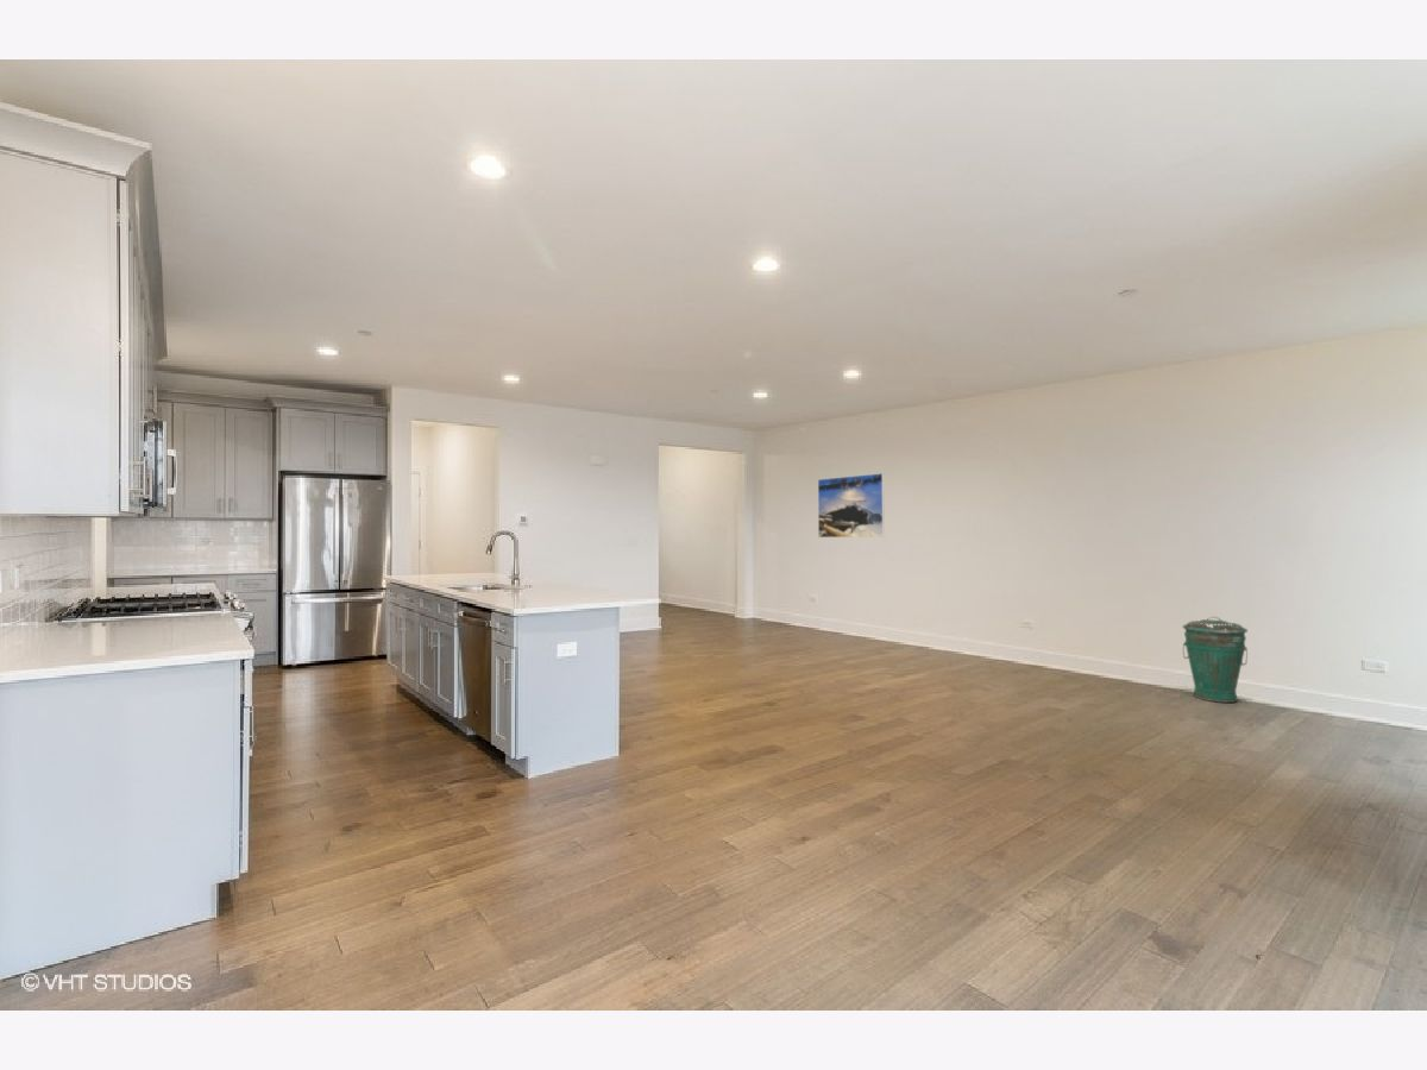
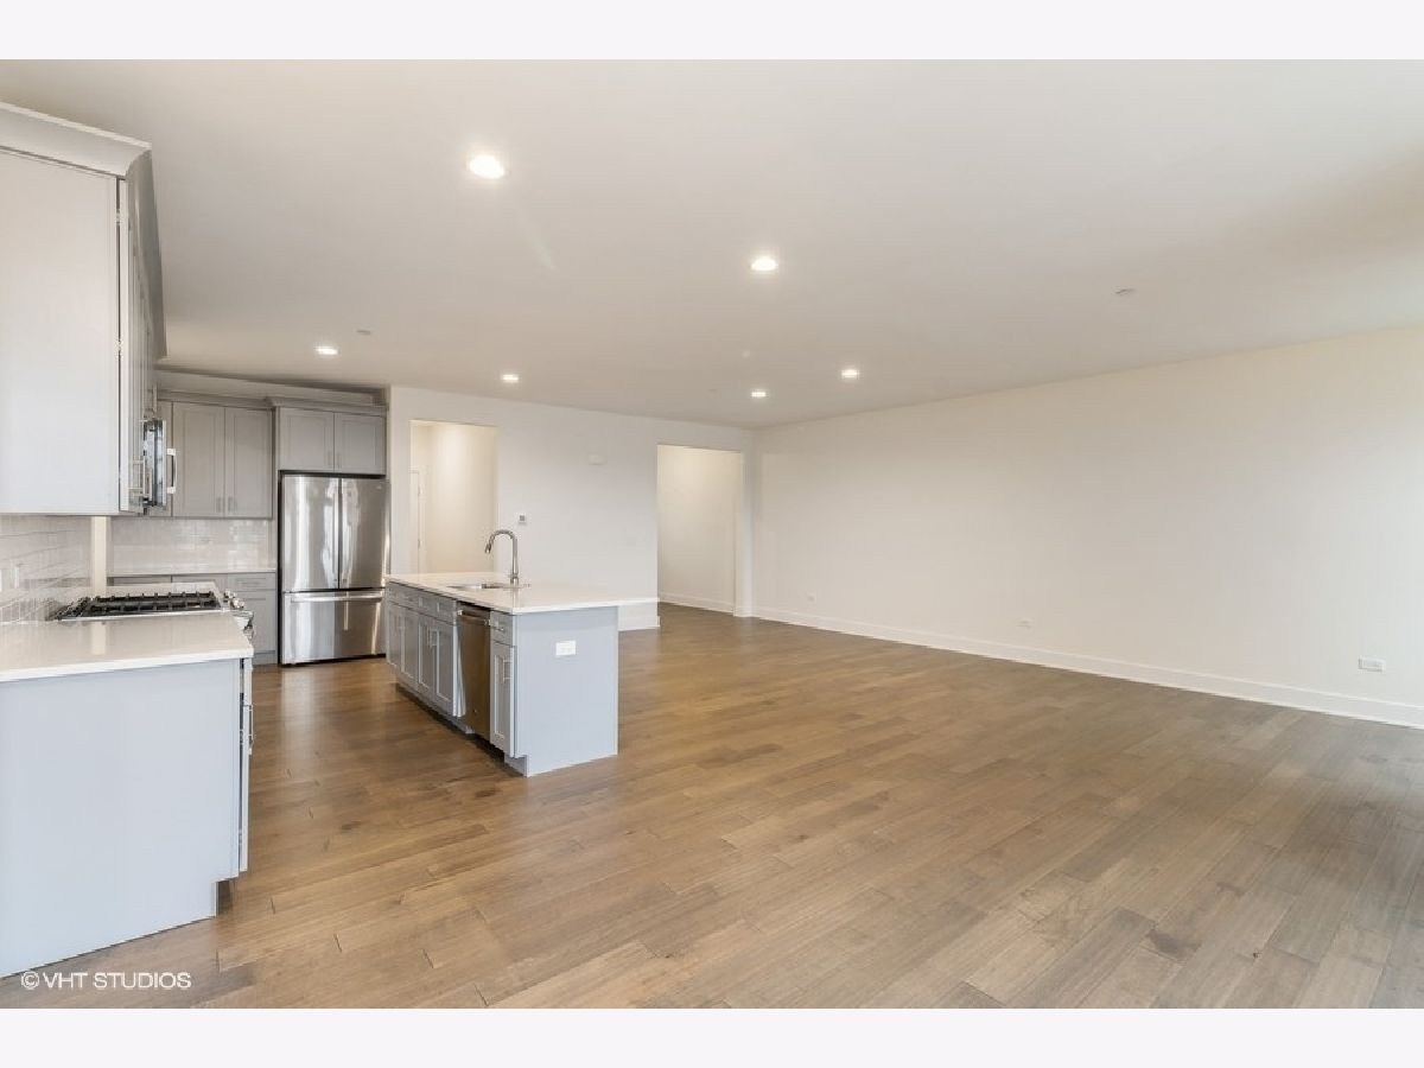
- trash can (1214, 657)
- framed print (849, 506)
